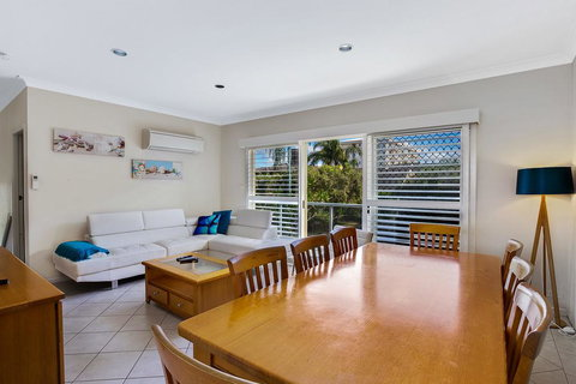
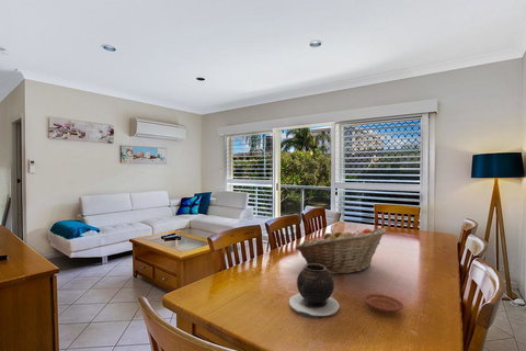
+ fruit basket (341, 246)
+ plate (382, 304)
+ vase (313, 285)
